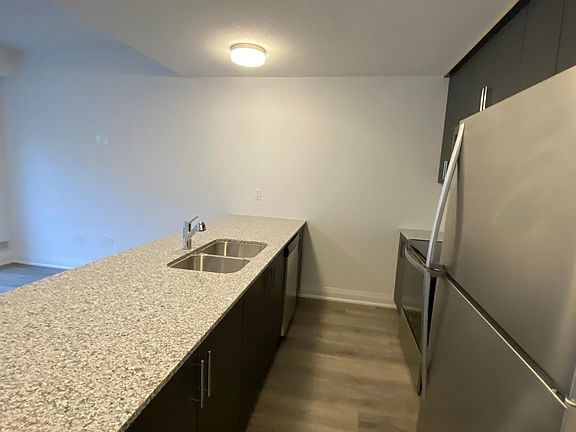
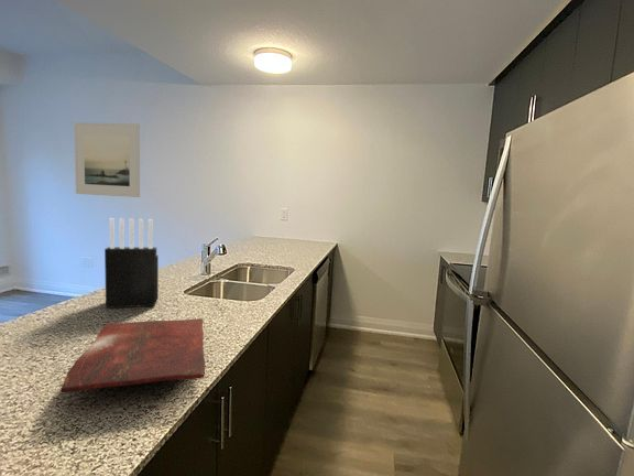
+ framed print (107, 160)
+ knife block (133, 260)
+ cutting board (147, 355)
